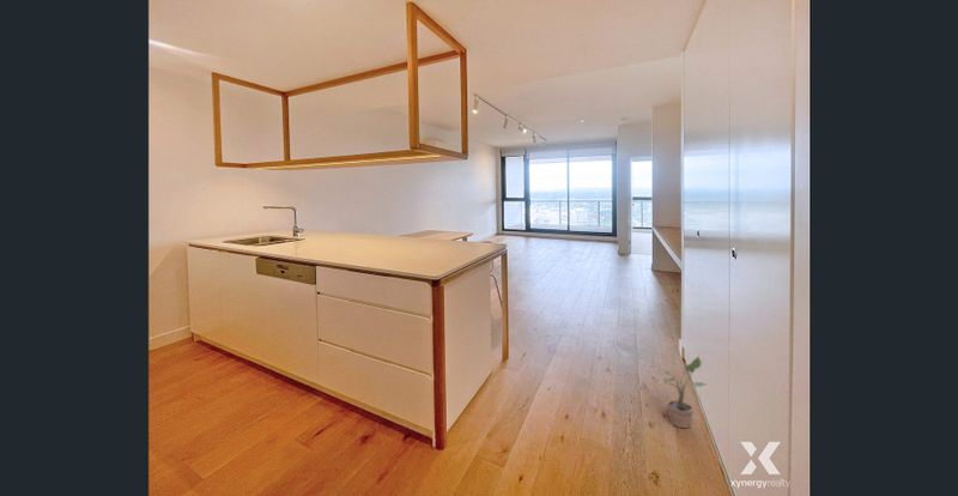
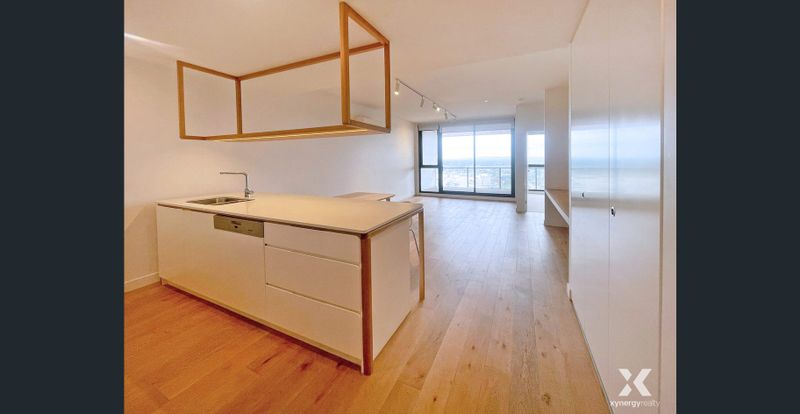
- potted plant (679, 389)
